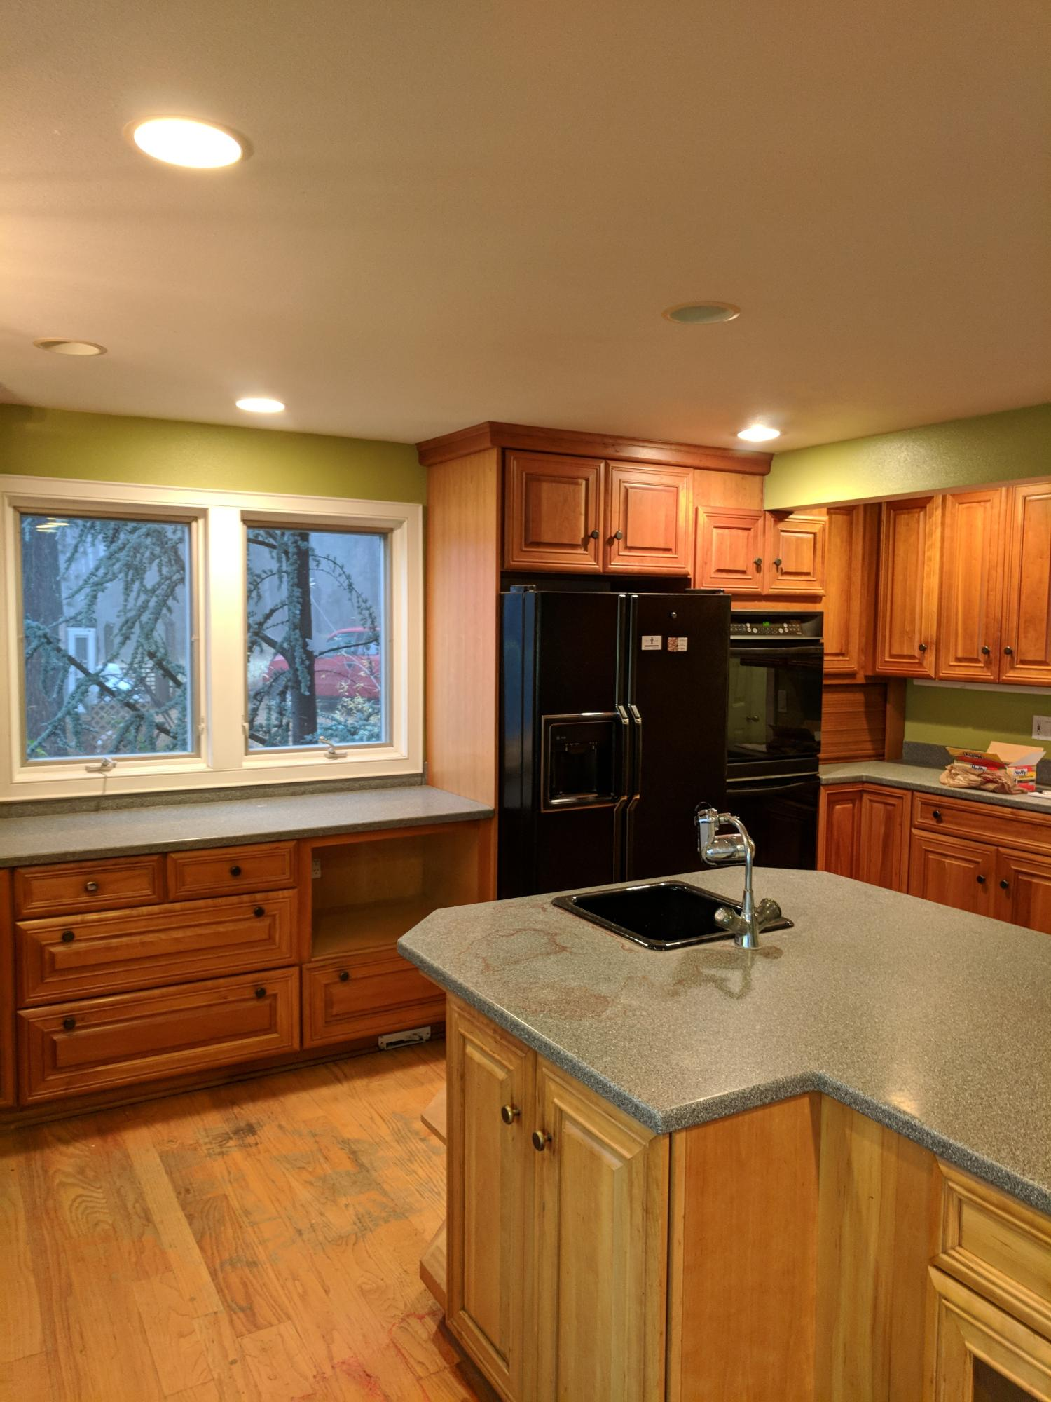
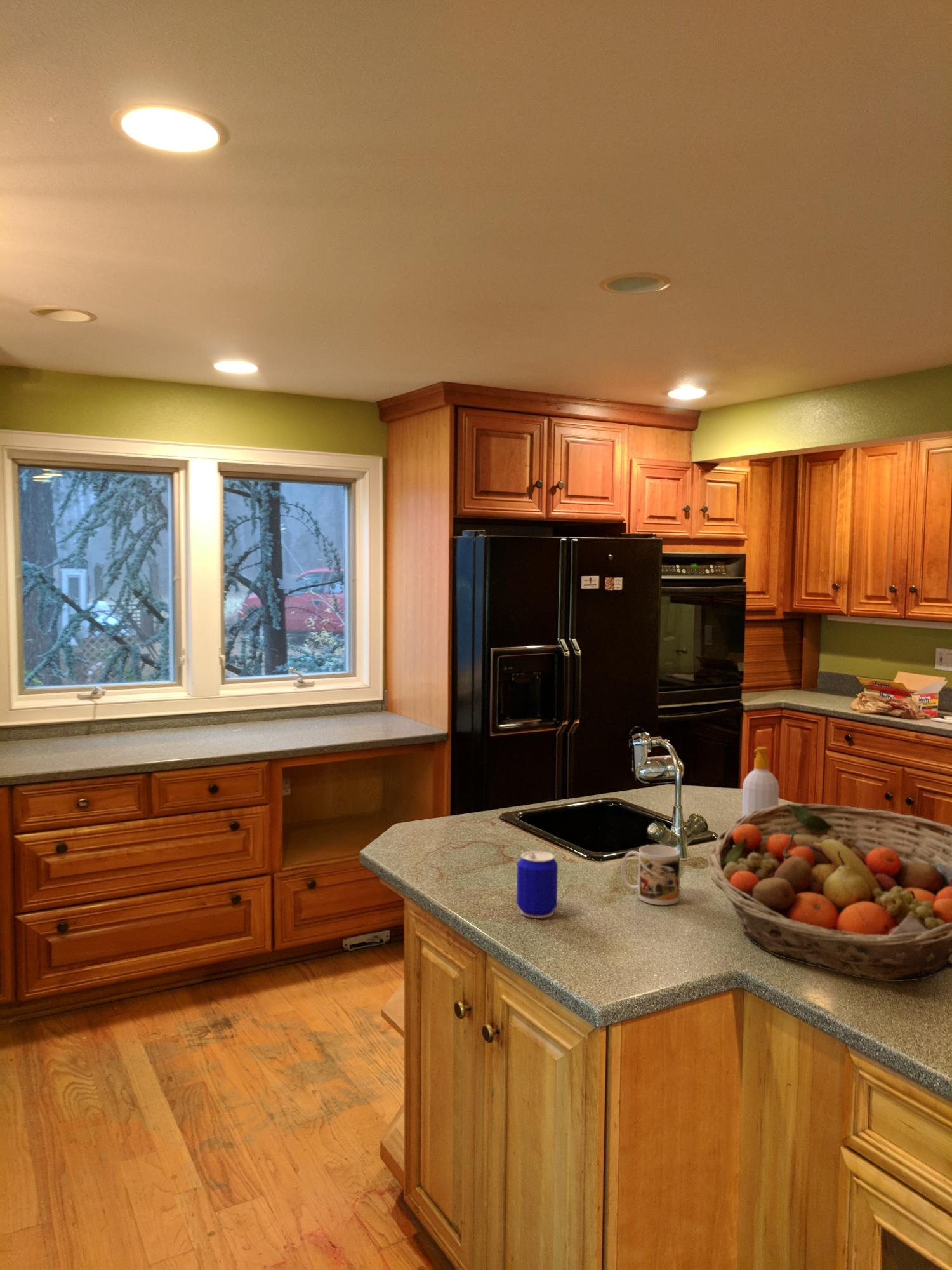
+ fruit basket (845, 885)
+ beer can (537, 881)
+ soap bottle (760, 794)
+ mug (650, 872)
